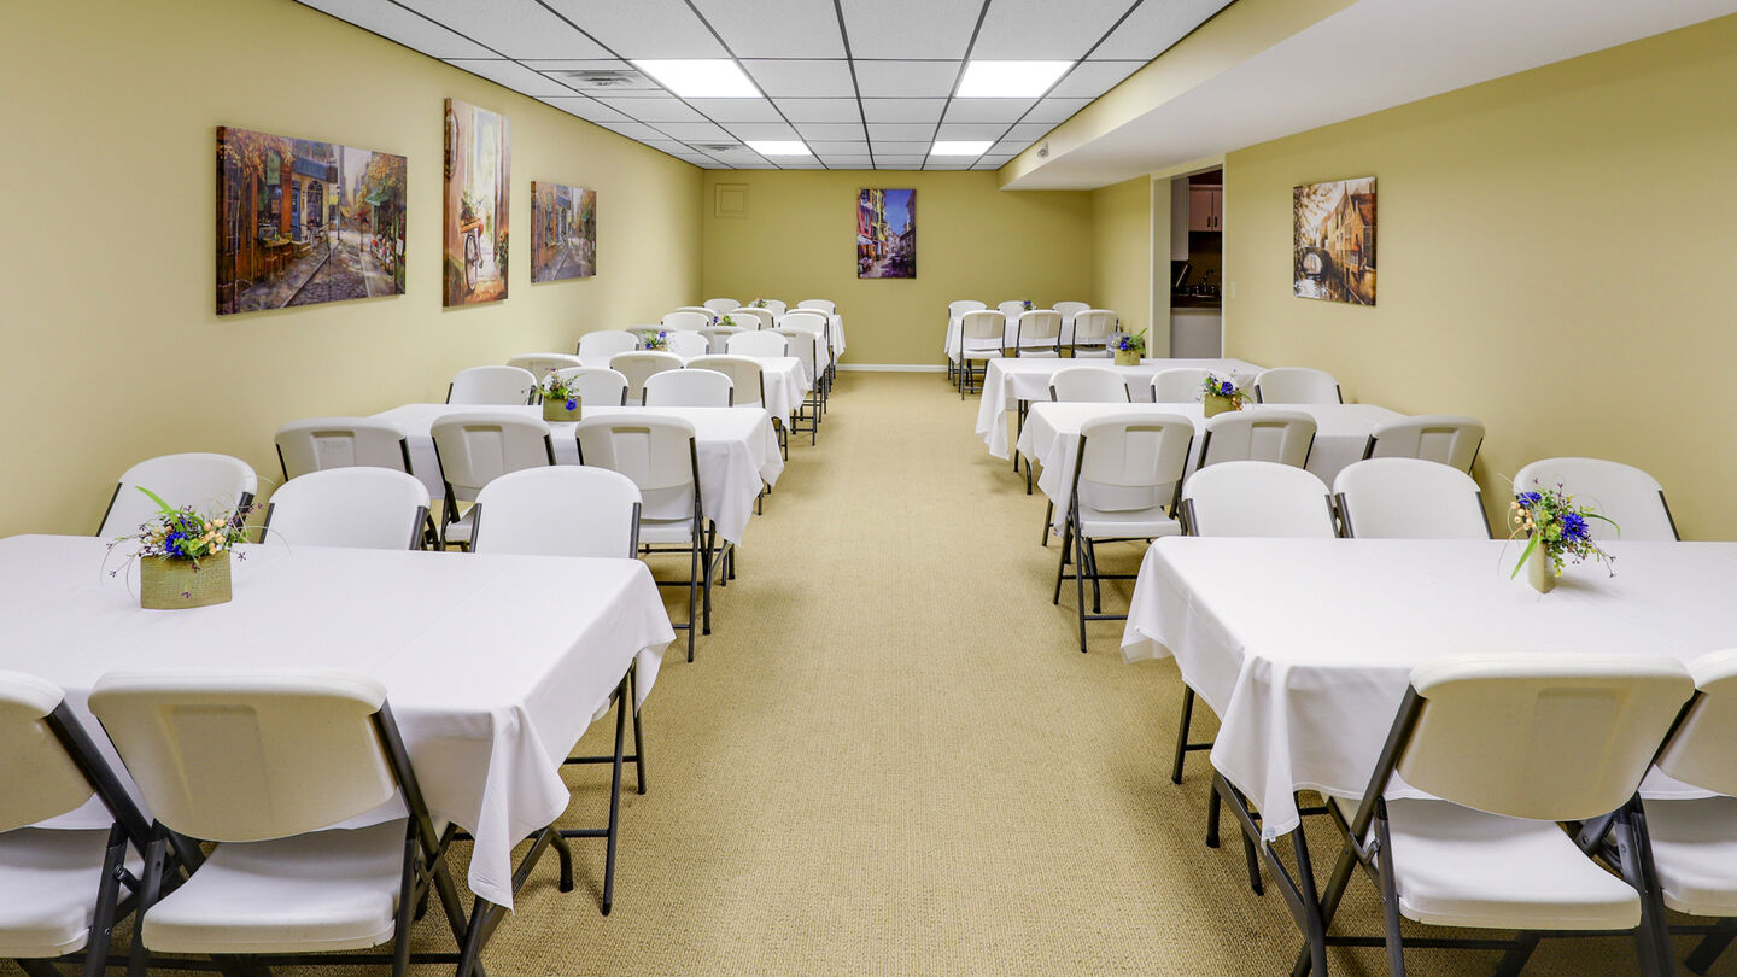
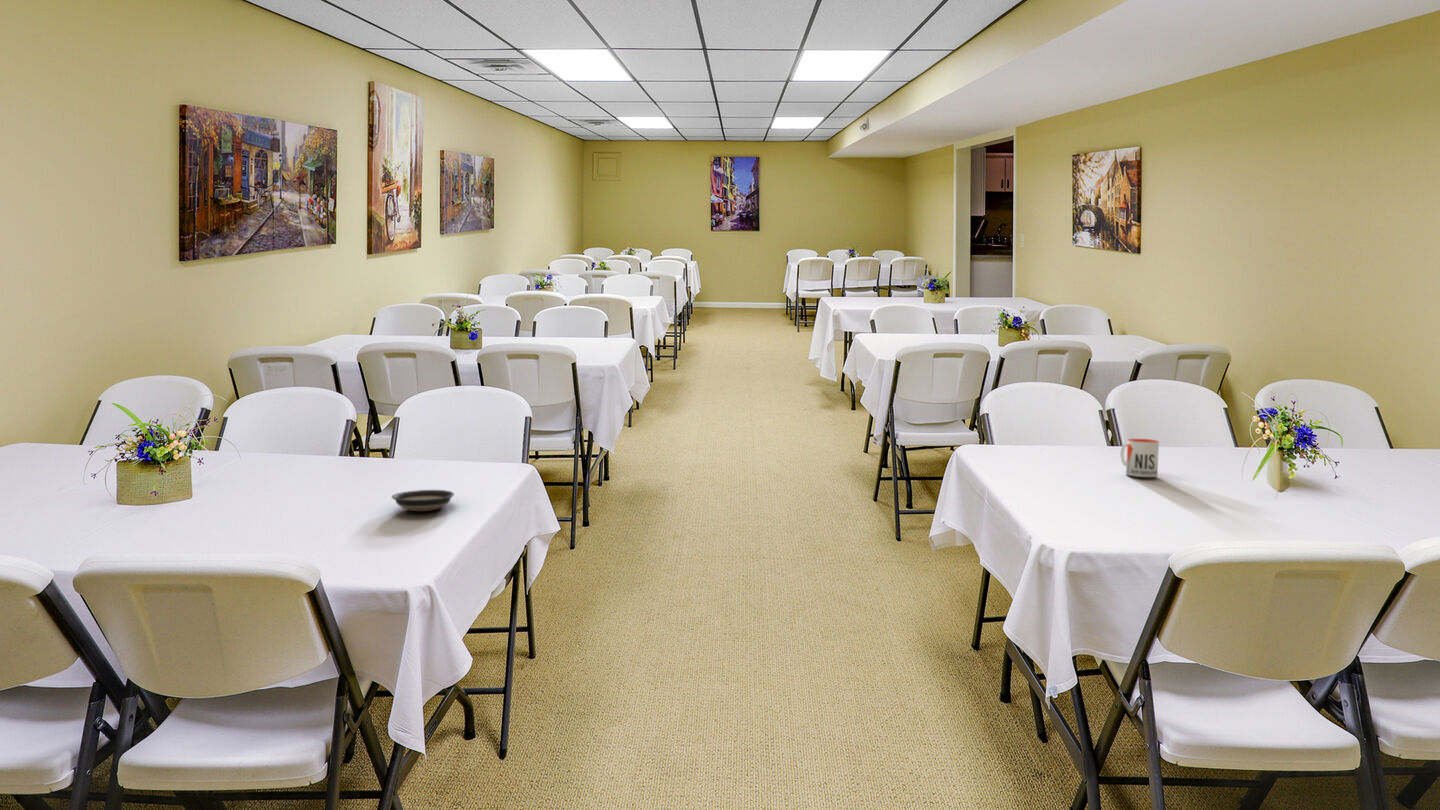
+ mug (1137, 456)
+ saucer (423, 501)
